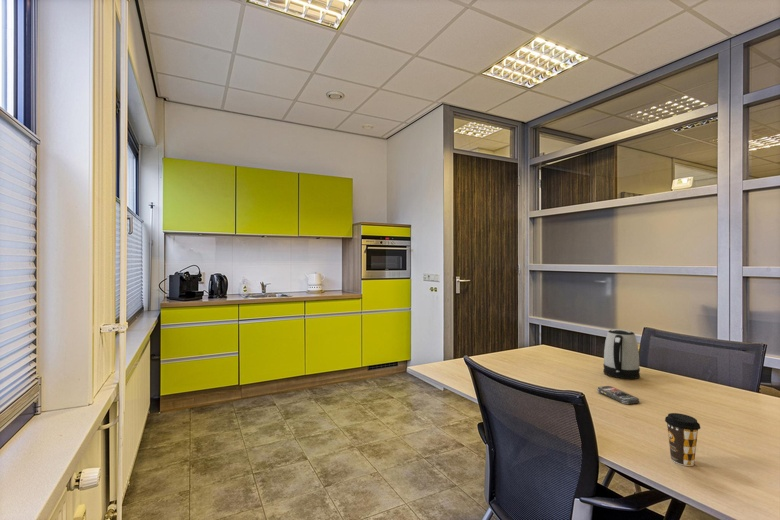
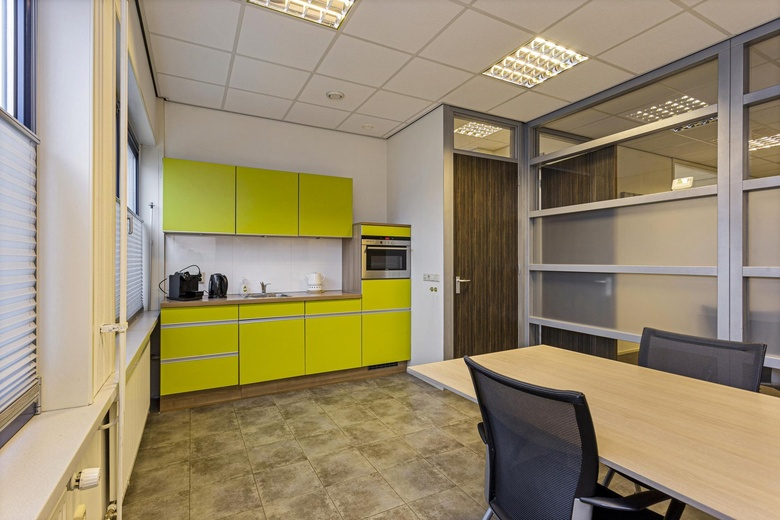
- kettle (620, 353)
- smartphone (617, 394)
- coffee cup (682, 439)
